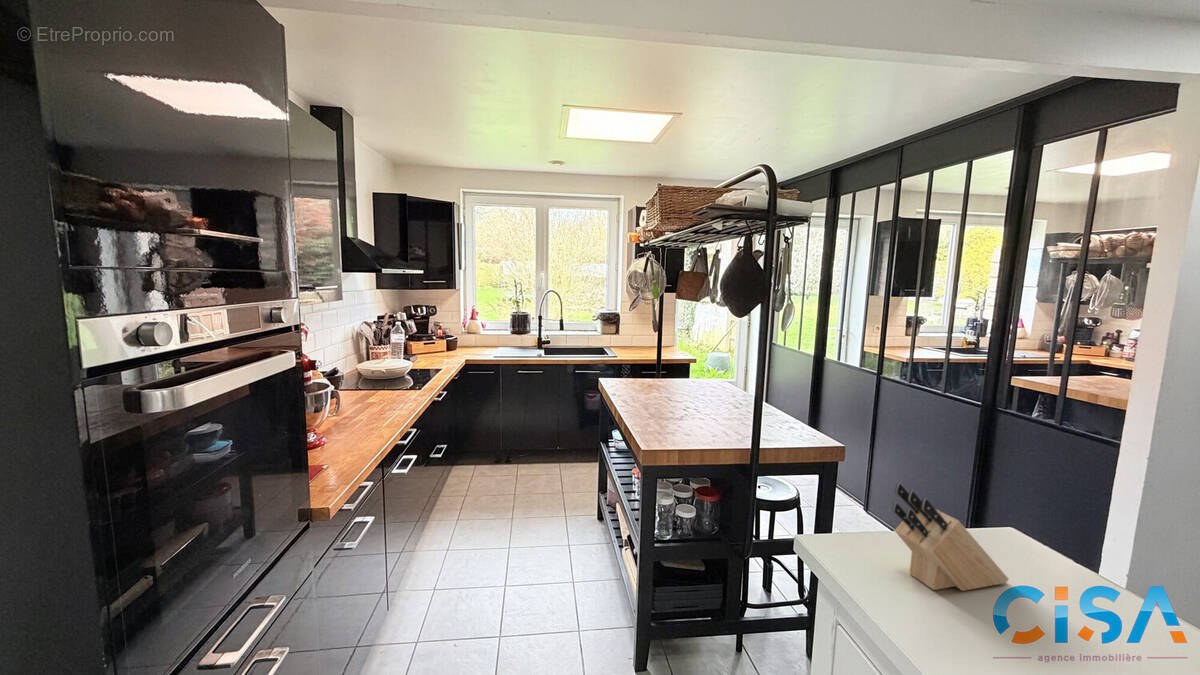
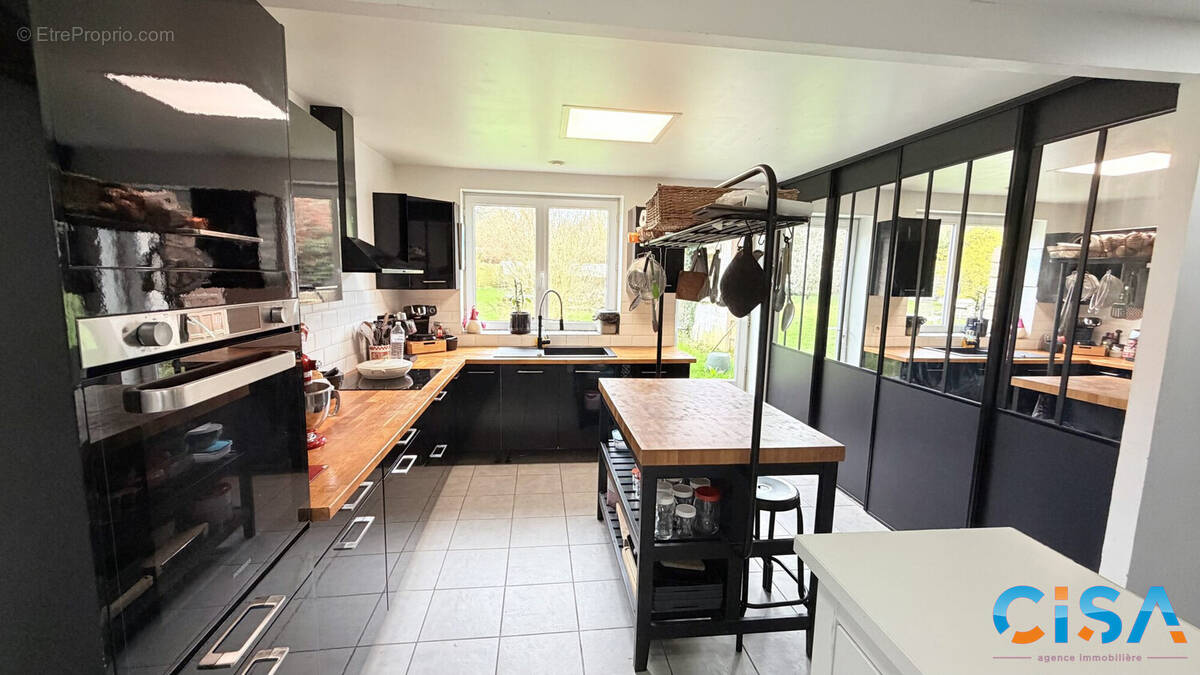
- knife block (946, 532)
